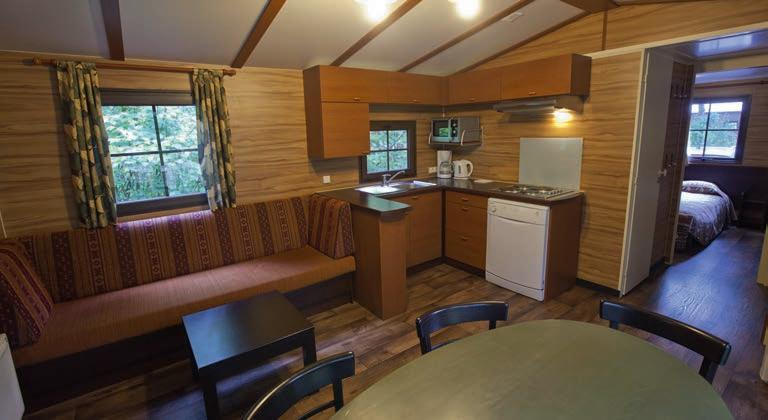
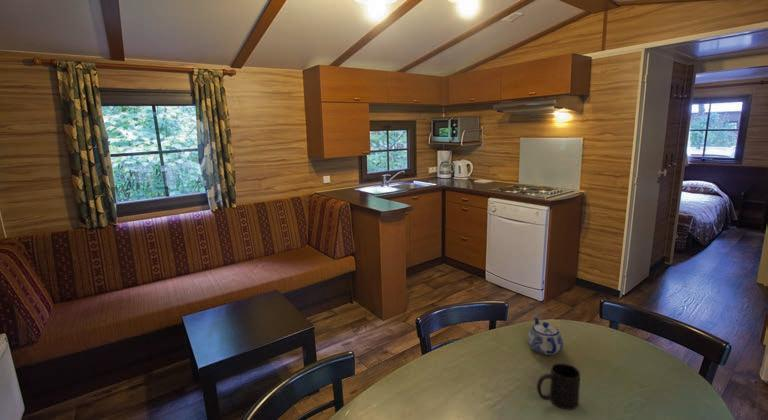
+ mug (557, 386)
+ teapot (544, 334)
